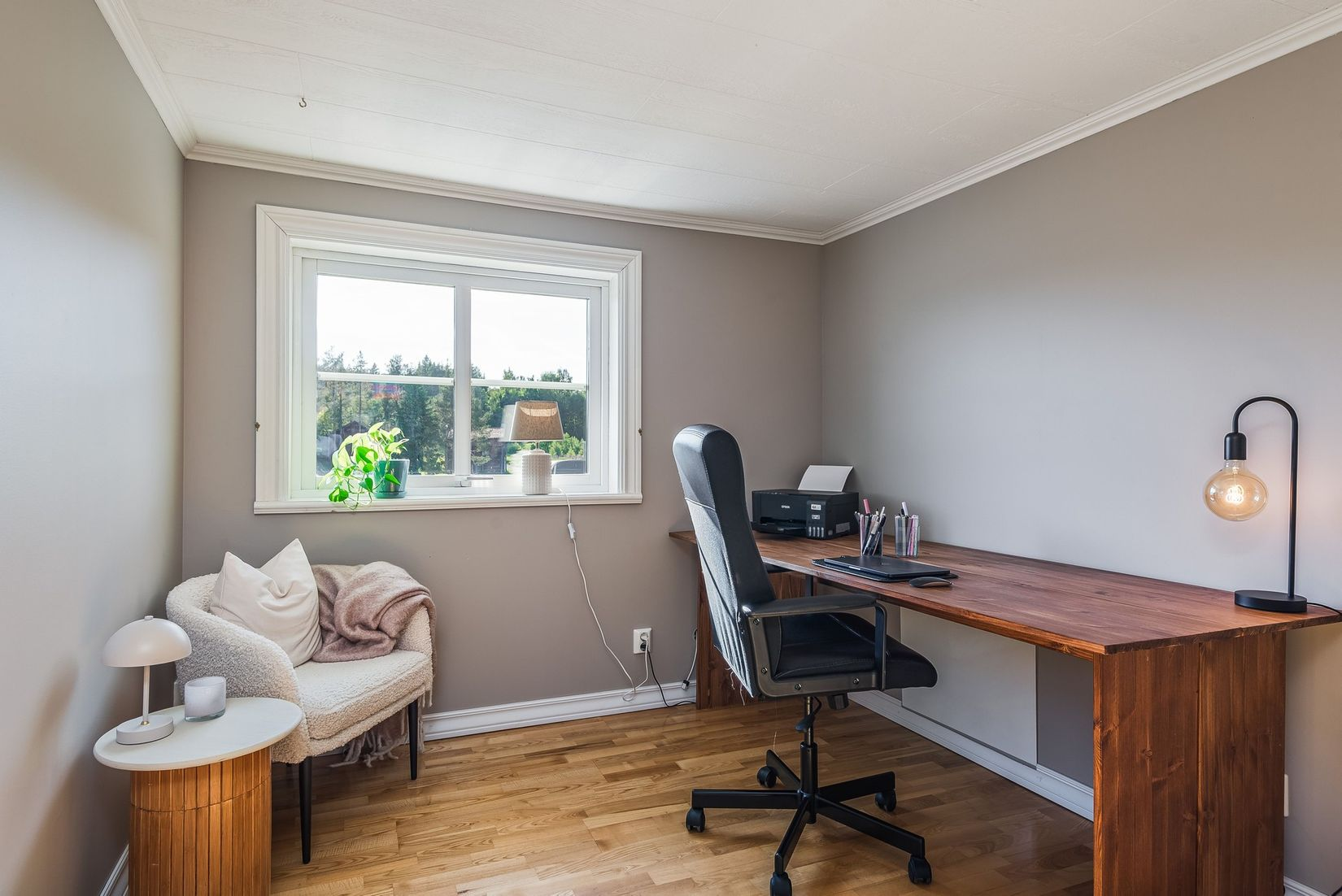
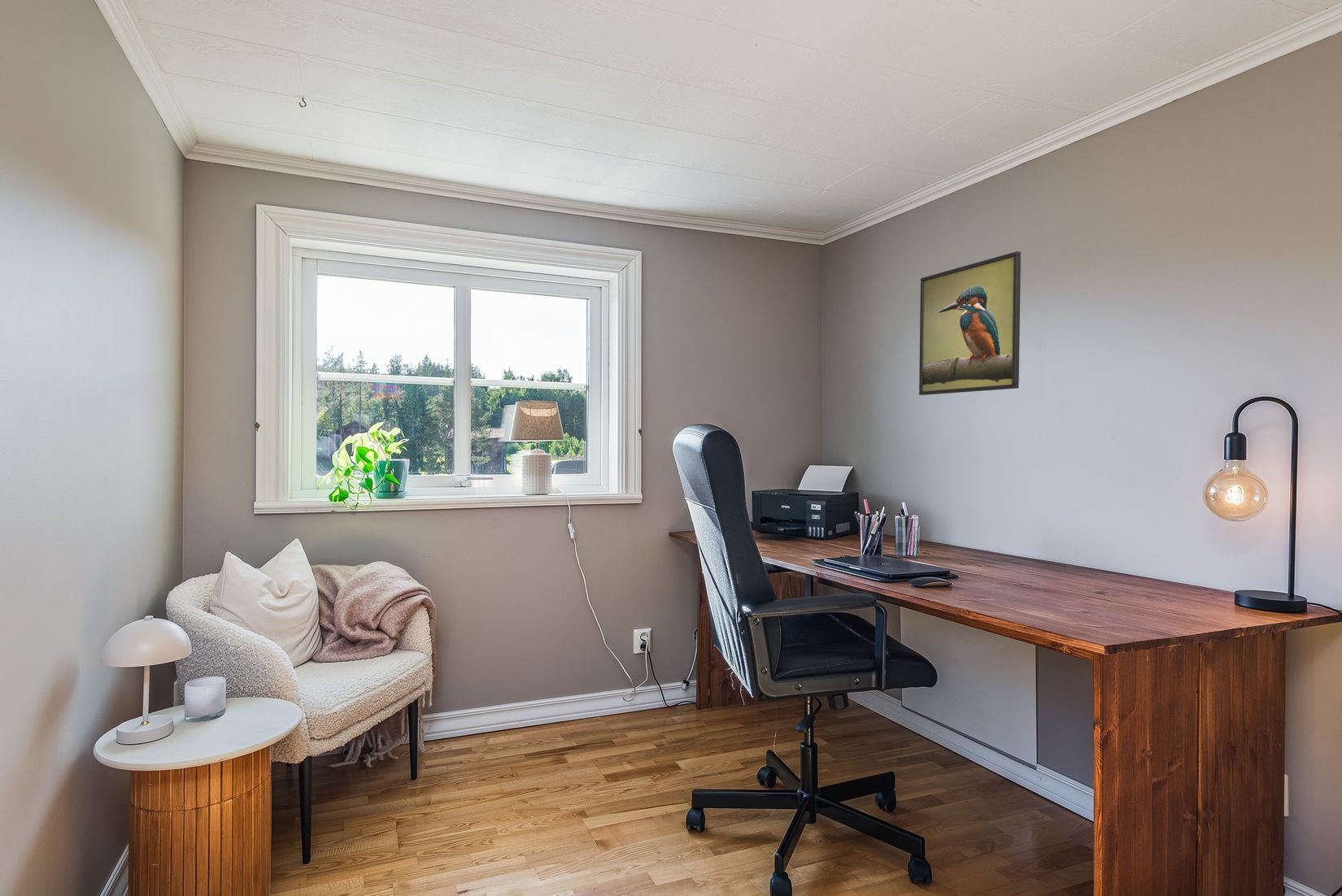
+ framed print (965, 328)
